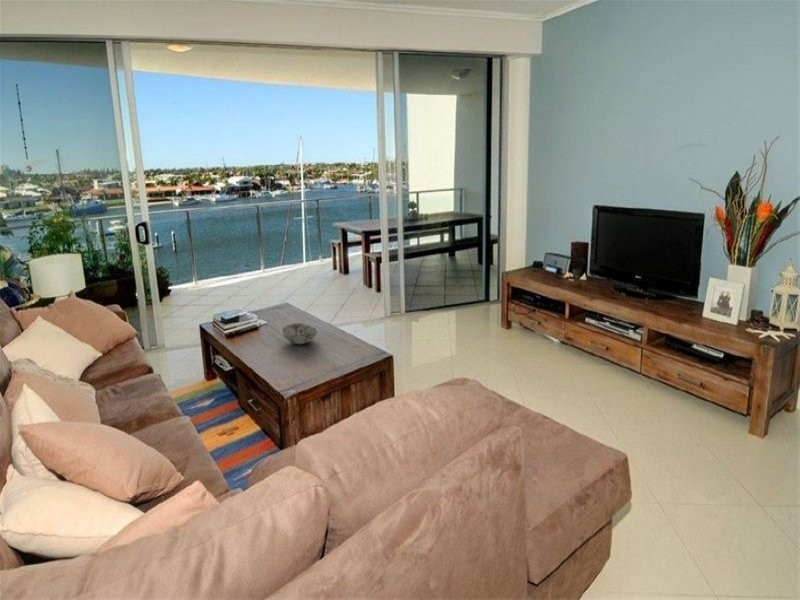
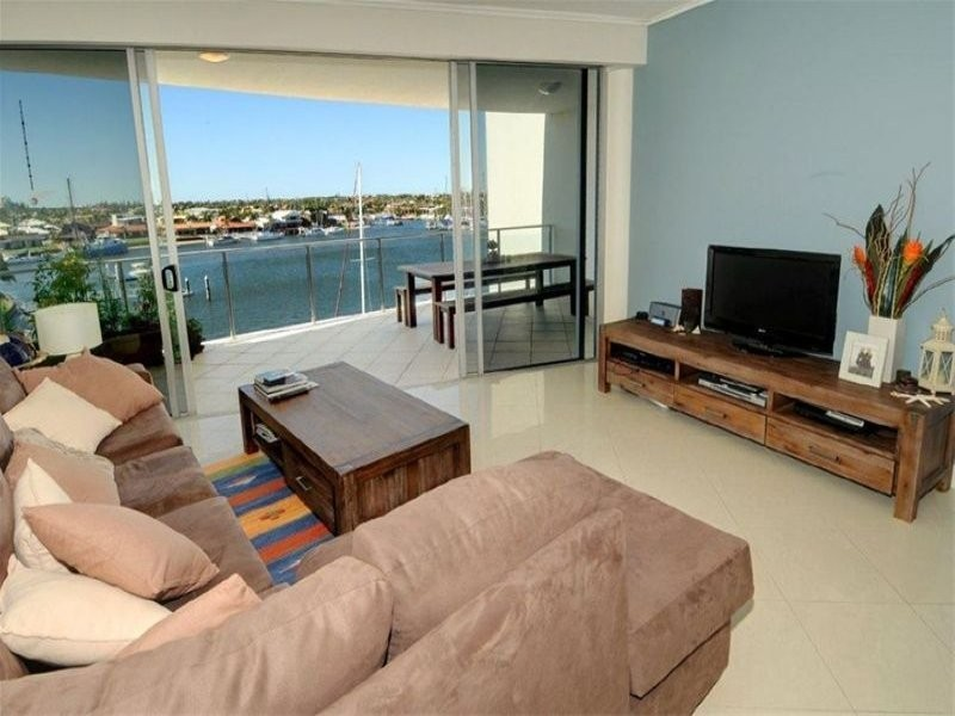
- decorative bowl (300, 335)
